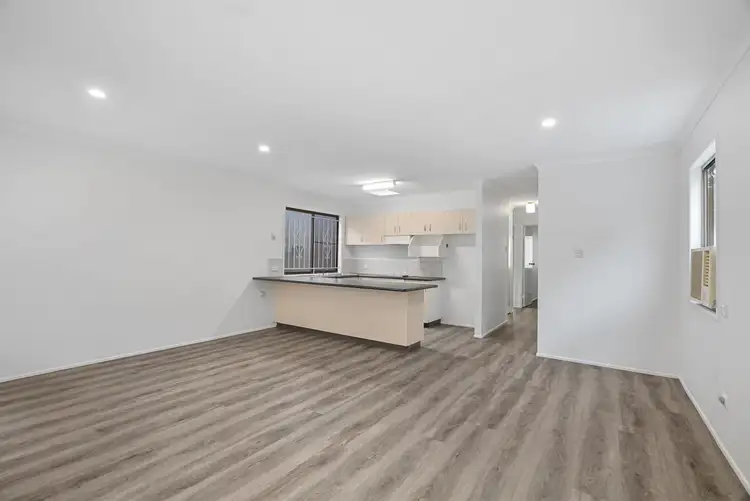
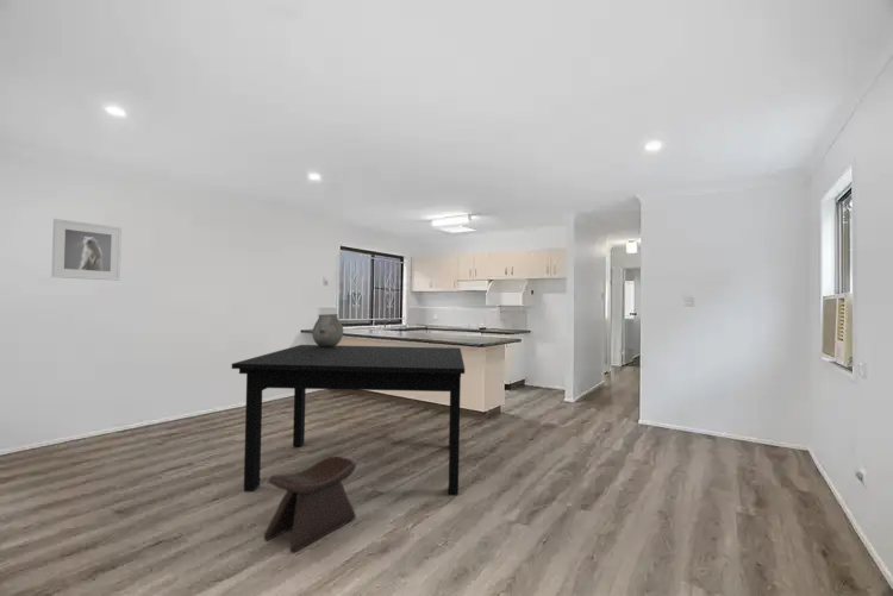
+ dining table (366, 389)
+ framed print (88, 251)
+ ceramic pot (326, 330)
+ stool (313, 497)
